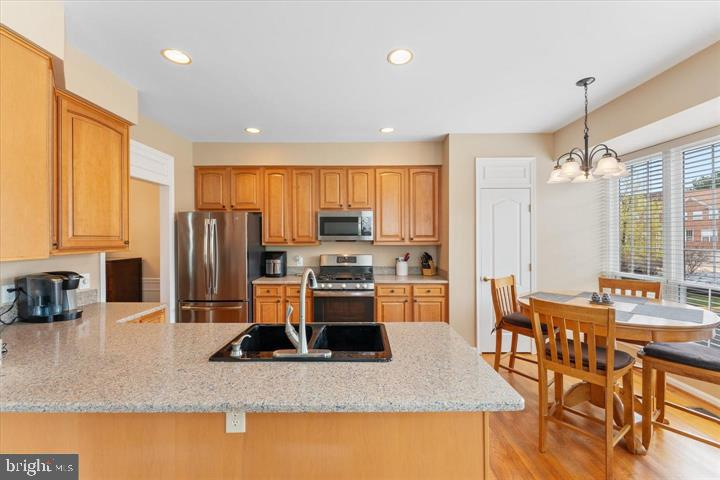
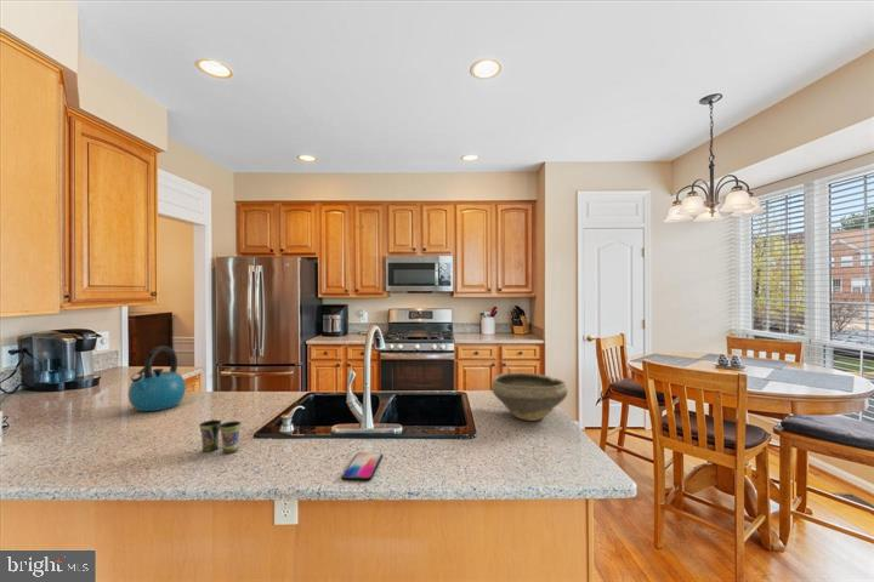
+ bowl (528, 396)
+ cup (217, 436)
+ smartphone (363, 466)
+ kettle (155, 377)
